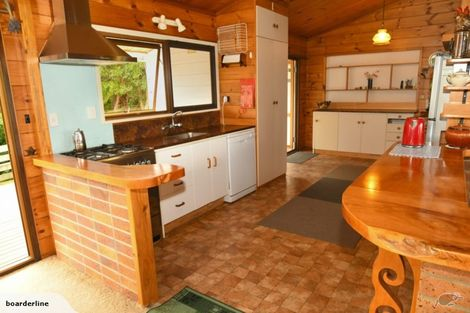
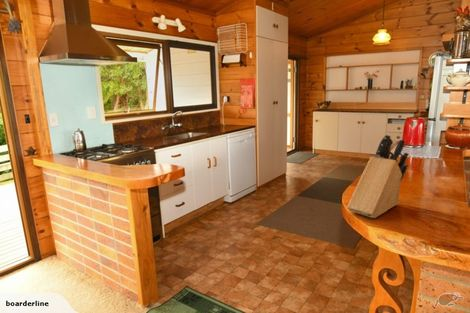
+ knife block (380, 172)
